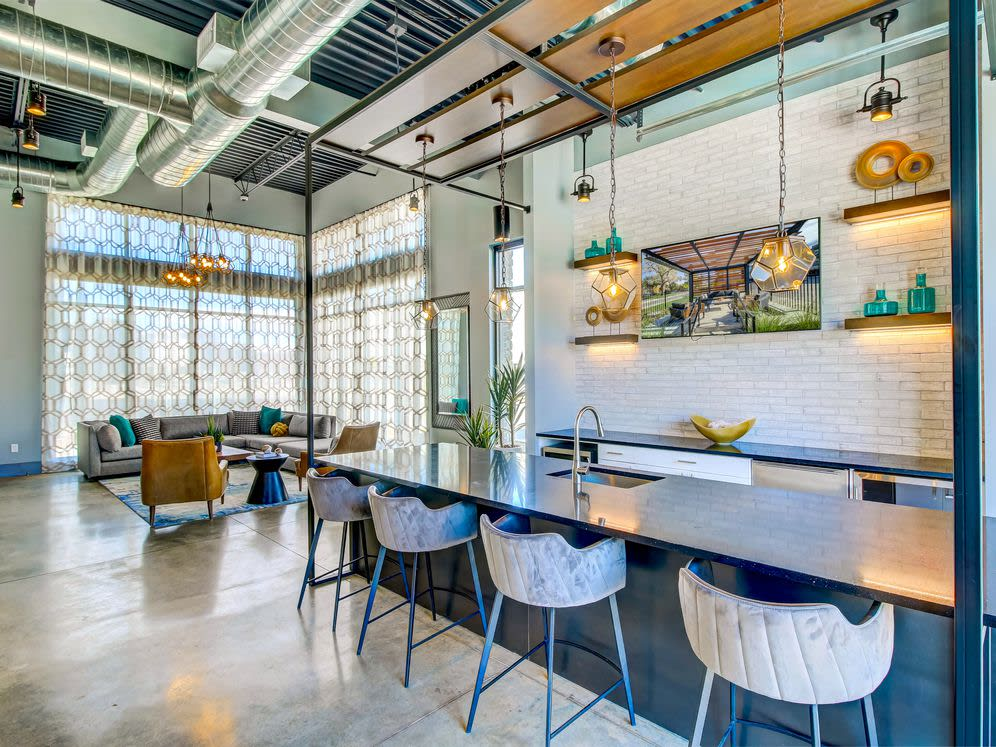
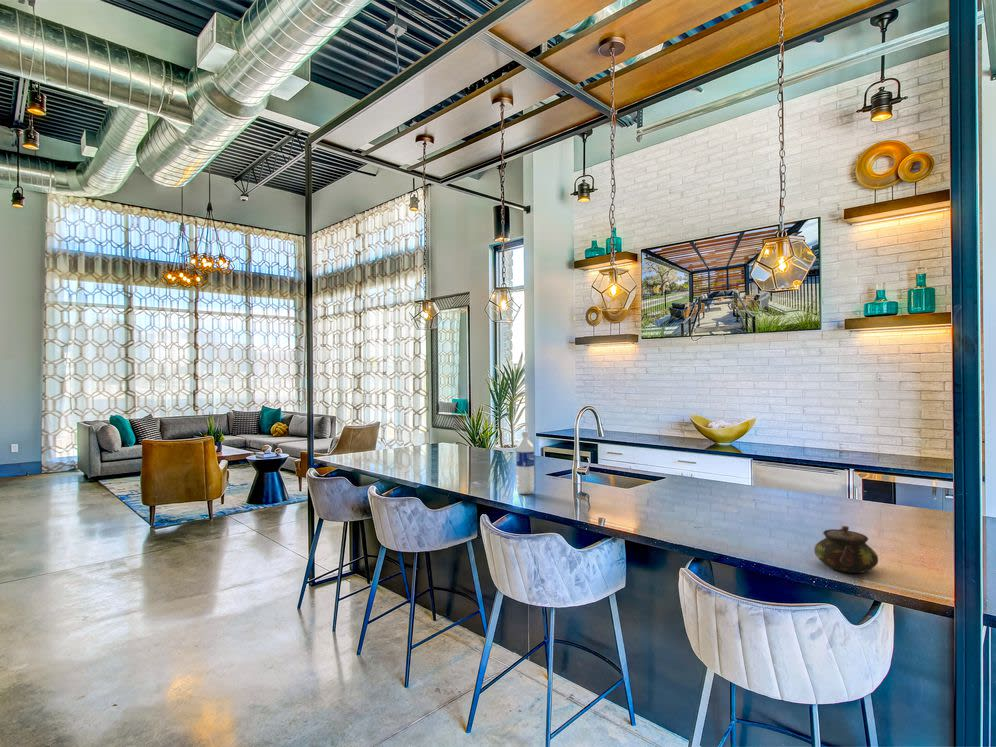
+ water bottle (525, 462)
+ teapot (845, 546)
